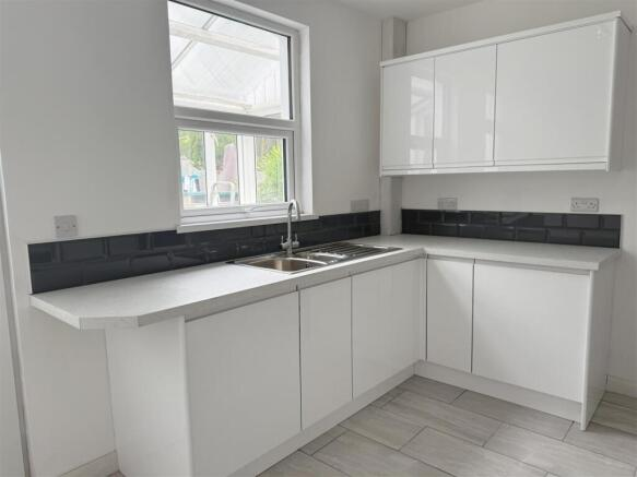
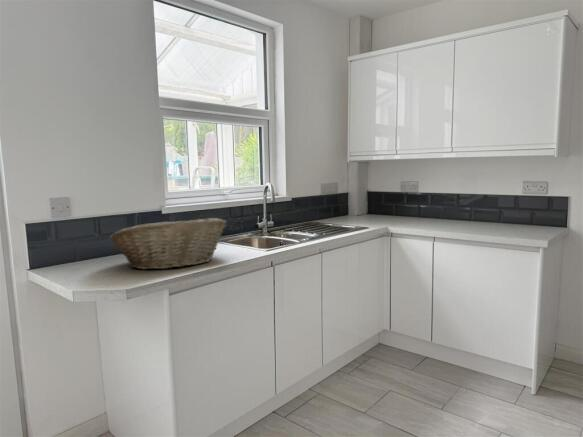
+ fruit basket (171, 240)
